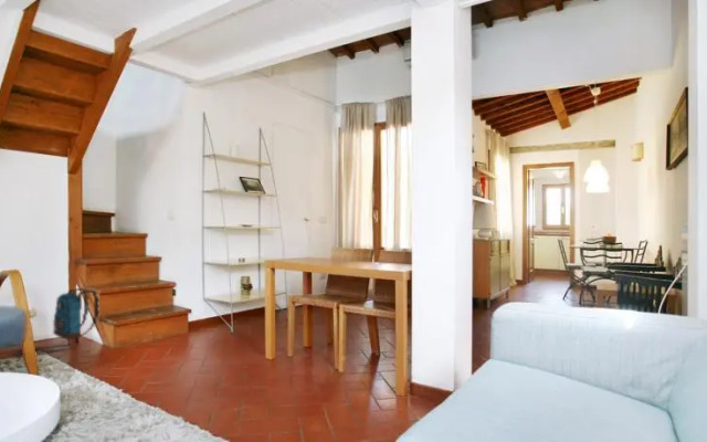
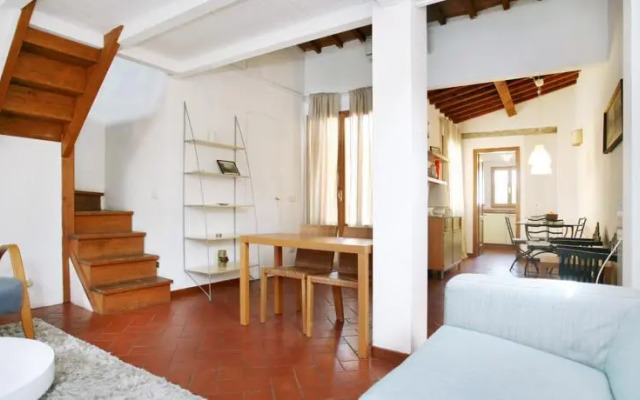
- backpack (76, 317)
